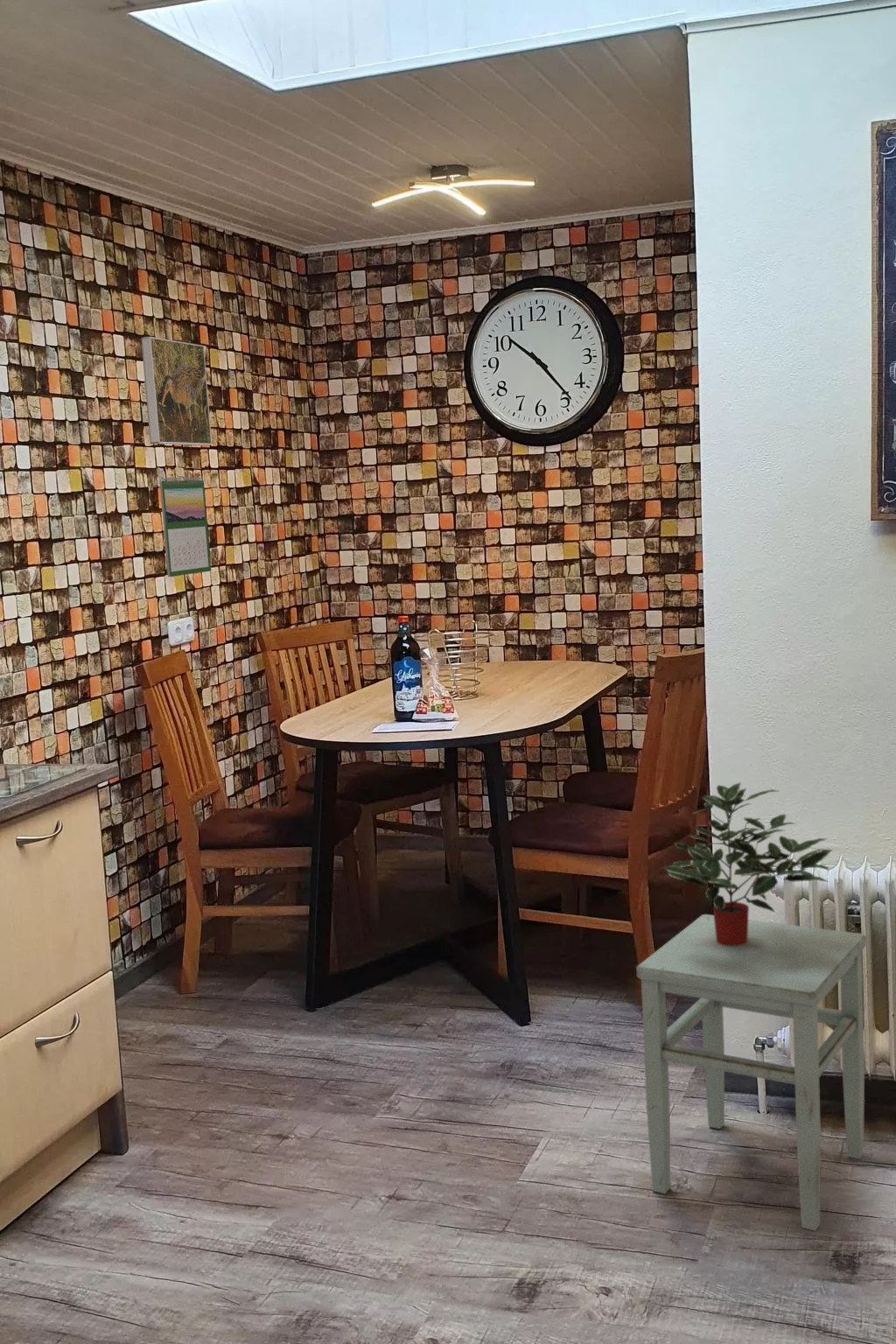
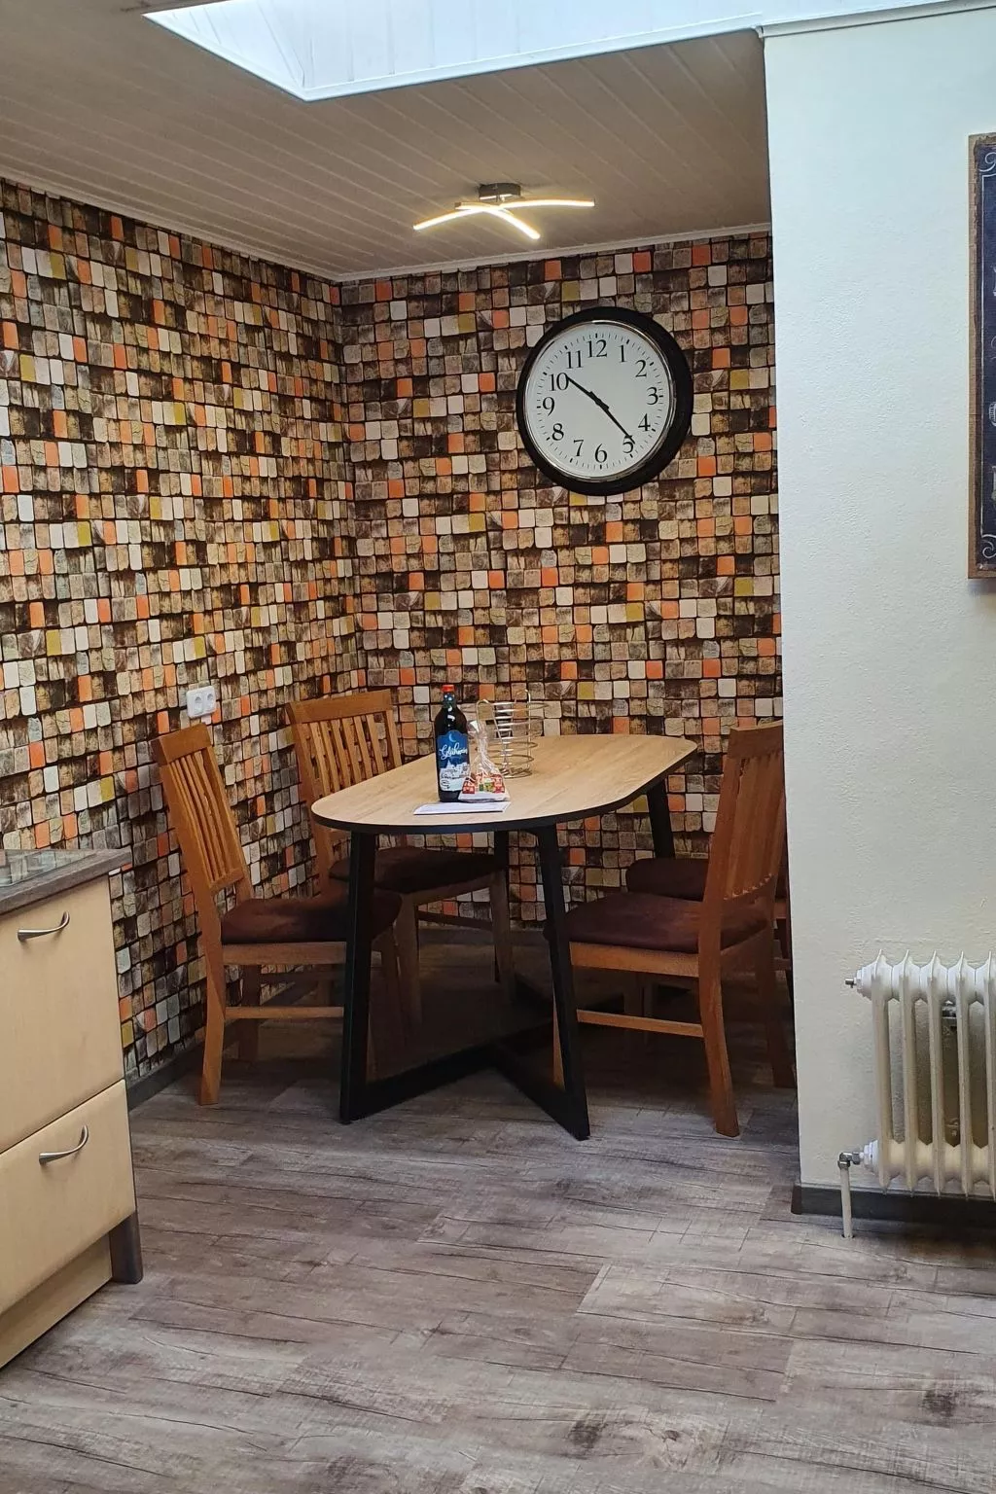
- calendar (186, 525)
- stool (756, 1061)
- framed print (178, 393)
- potted plant (750, 867)
